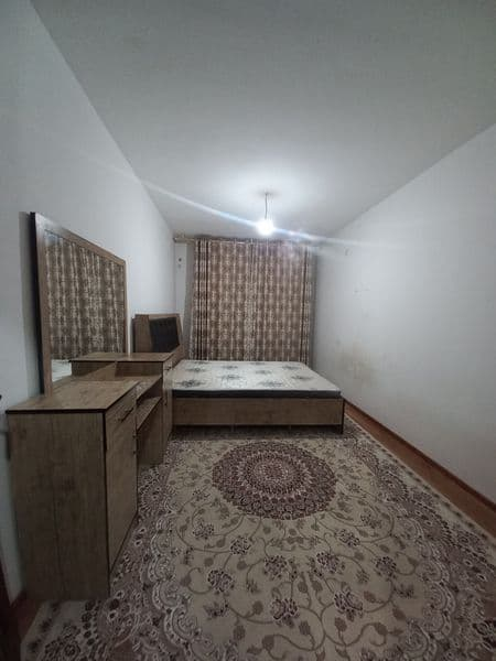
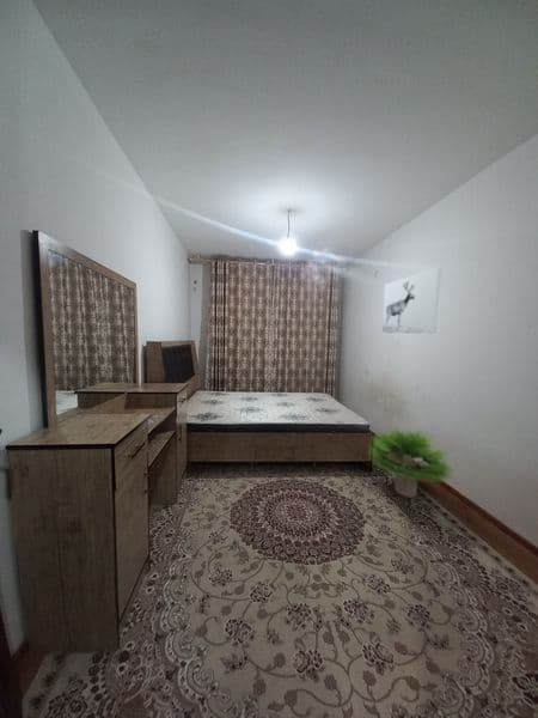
+ potted plant (408, 458)
+ wall art (406, 305)
